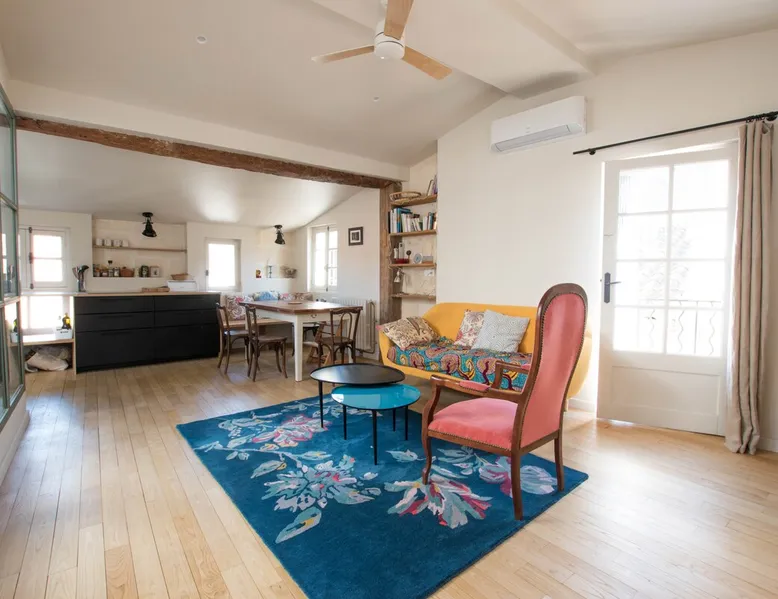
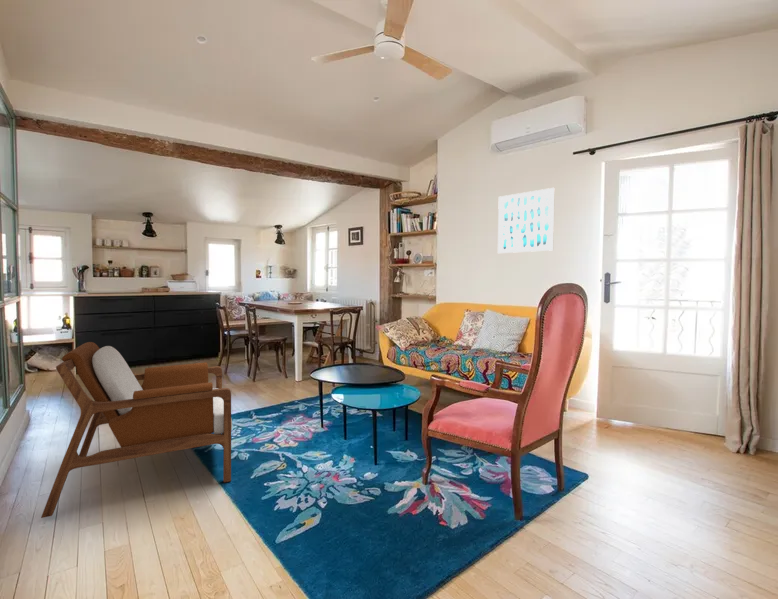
+ armchair (150, 406)
+ wall art (524, 222)
